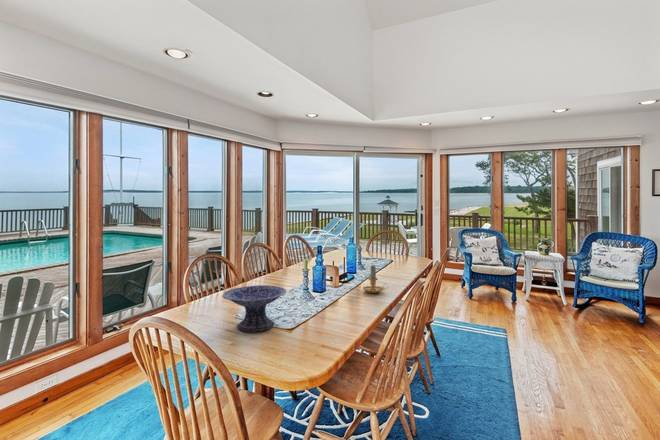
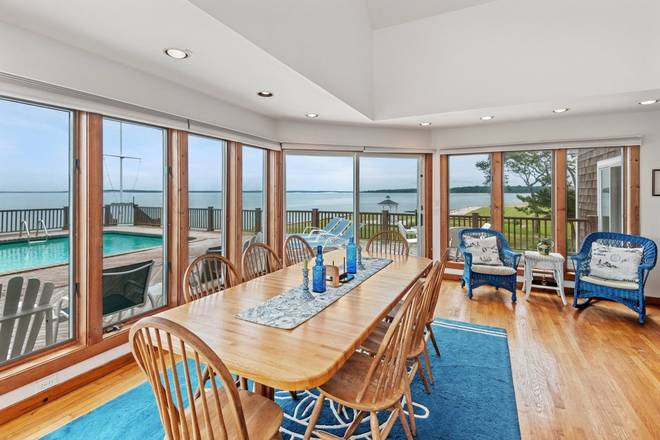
- decorative bowl (255, 308)
- candle (375, 278)
